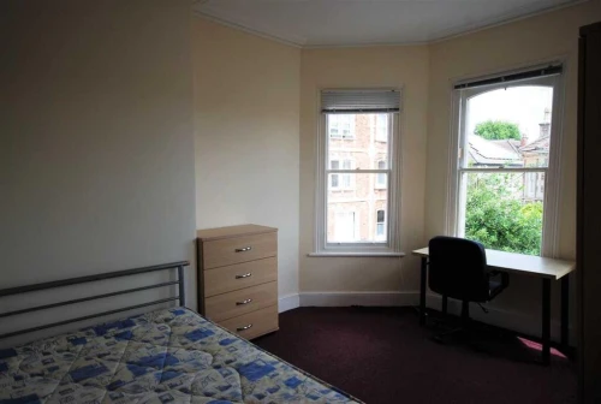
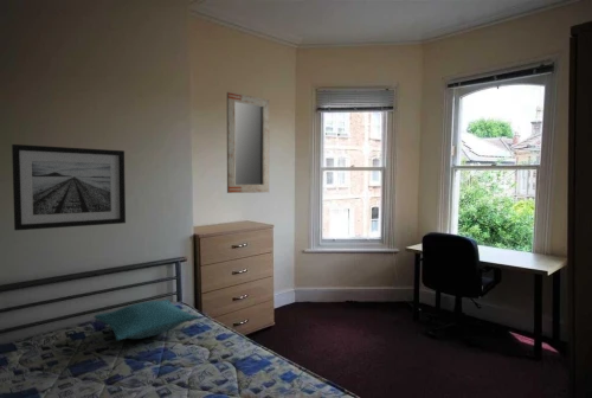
+ home mirror (249, 145)
+ pillow (146, 317)
+ wall art (73, 187)
